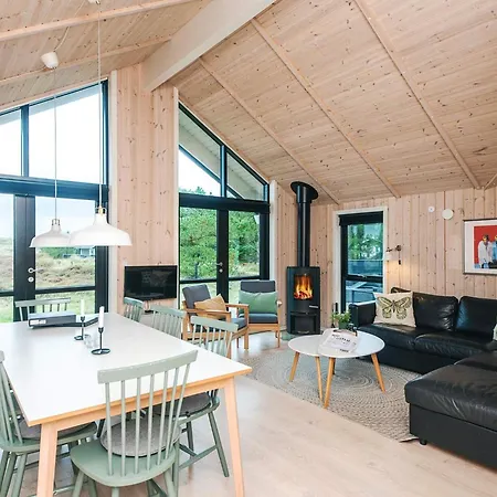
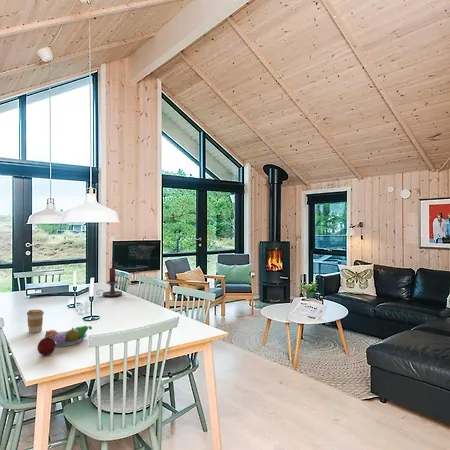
+ fruit bowl (67, 332)
+ candle holder (109, 281)
+ coffee cup (35, 320)
+ fruit (47, 344)
